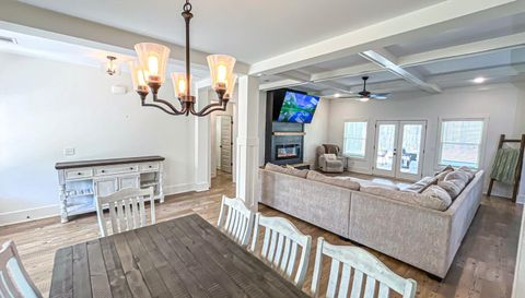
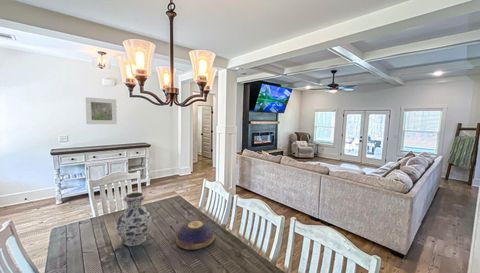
+ vase (135, 217)
+ decorative bowl (195, 230)
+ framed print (101, 111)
